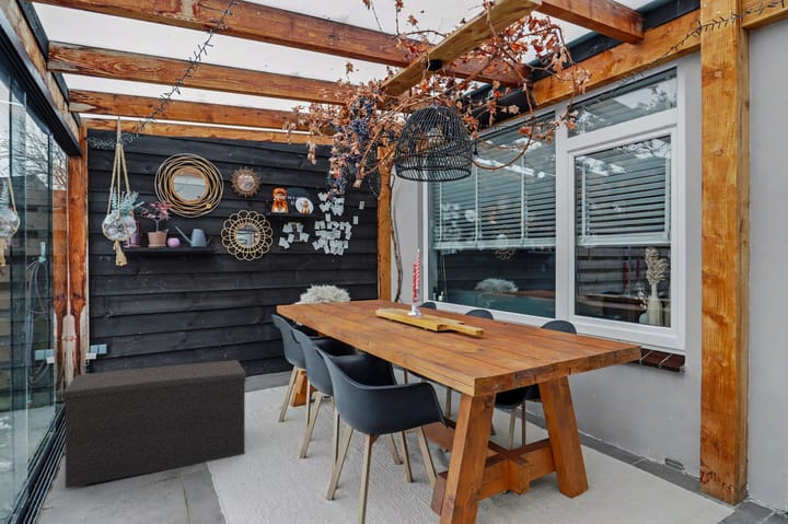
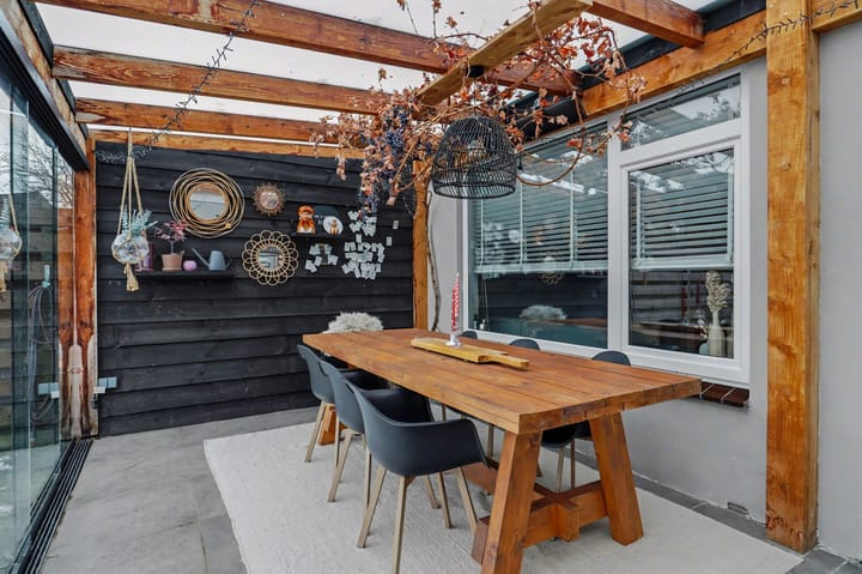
- bench (162, 415)
